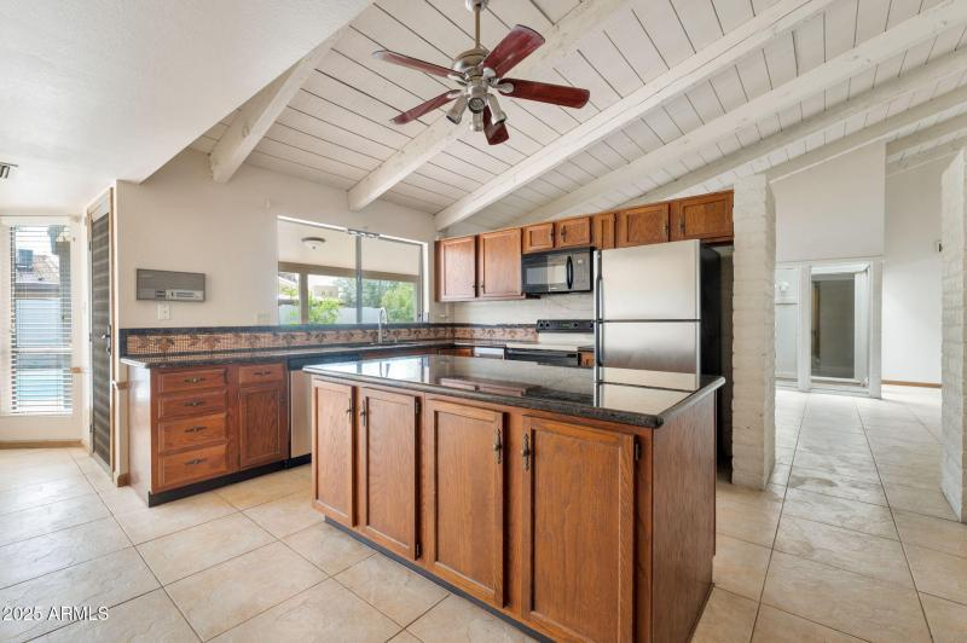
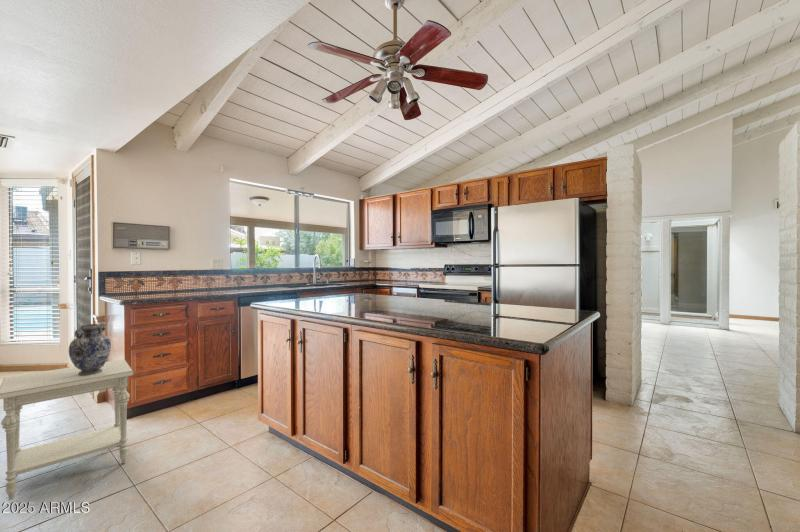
+ decorative vase (90, 348)
+ side table (74, 436)
